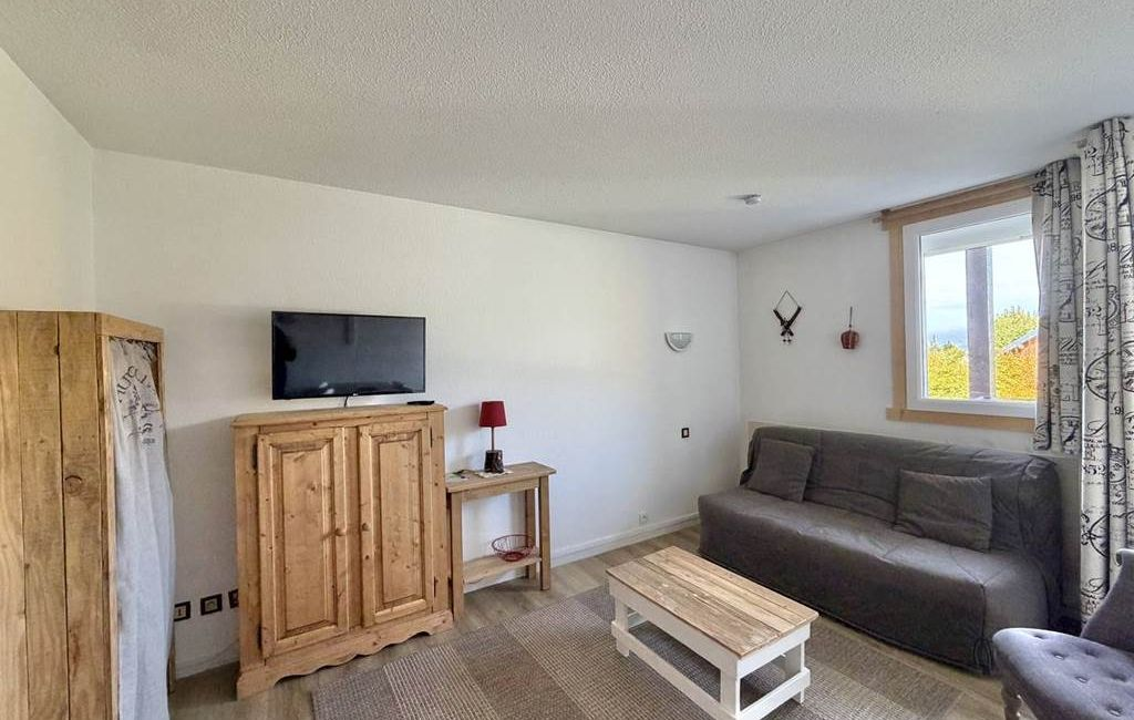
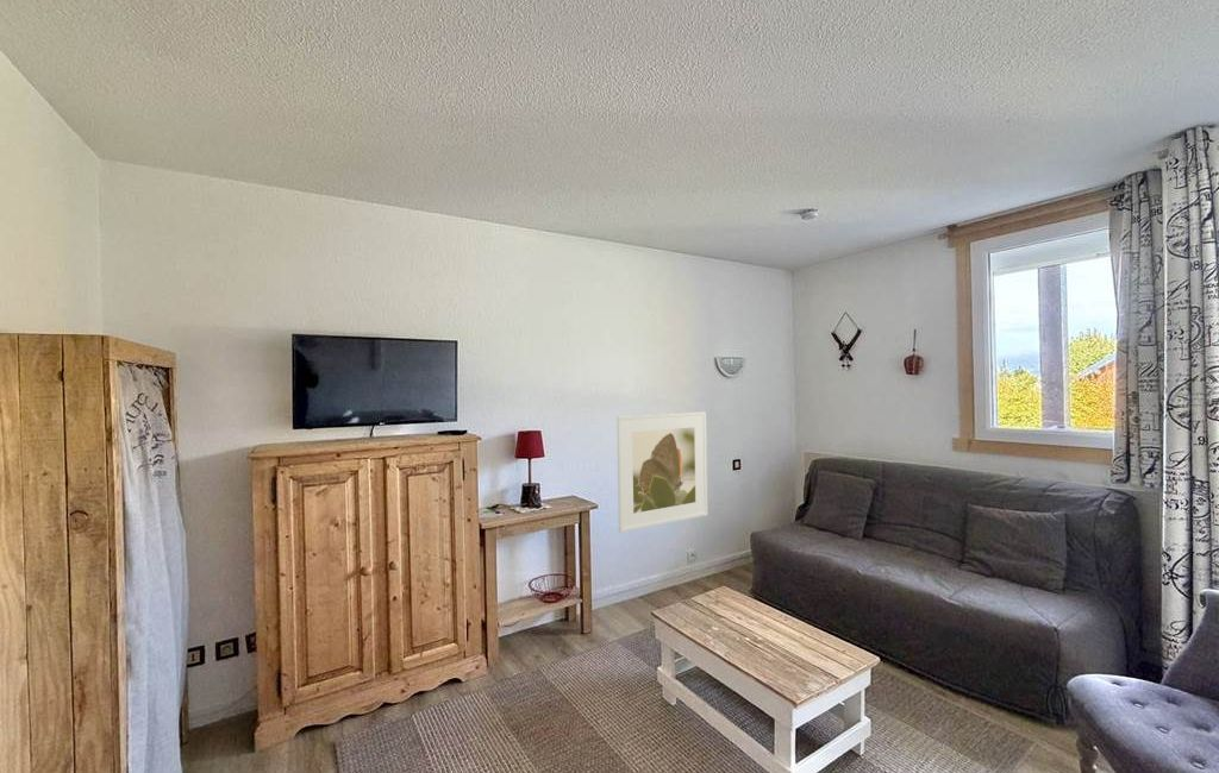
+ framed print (664, 467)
